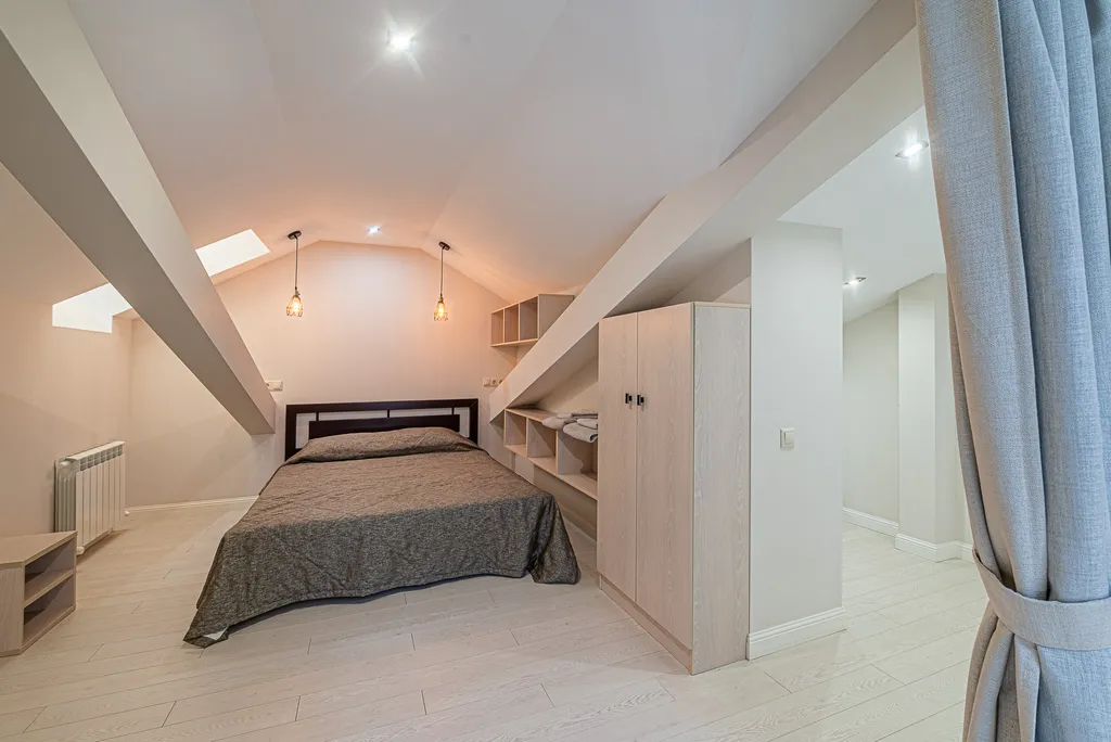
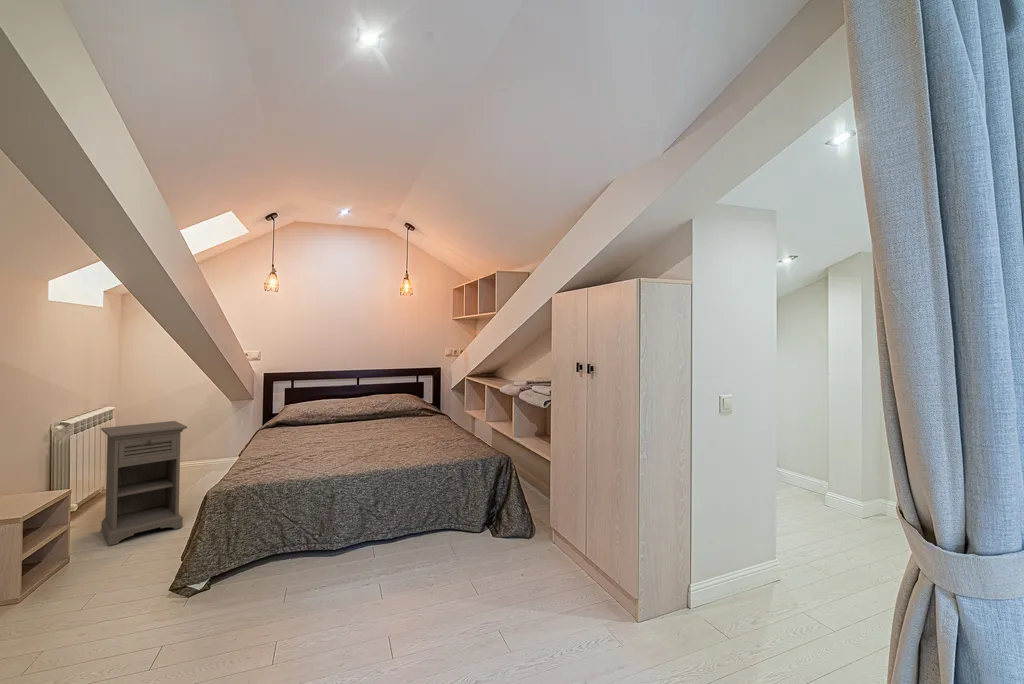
+ nightstand (143, 478)
